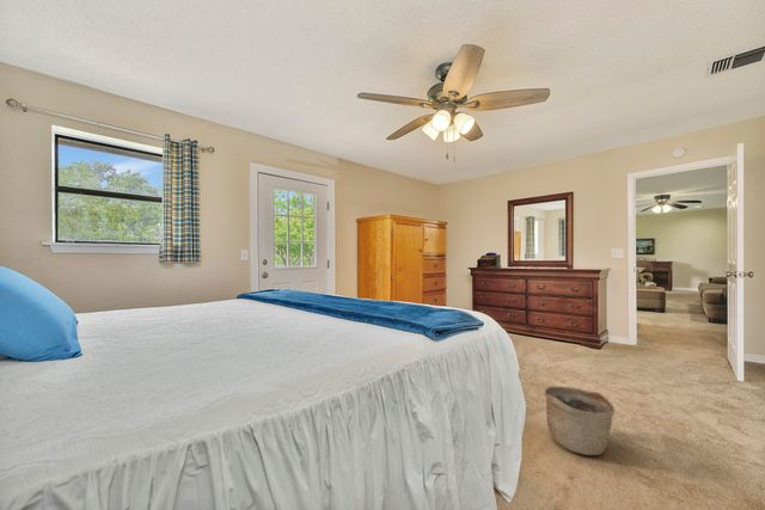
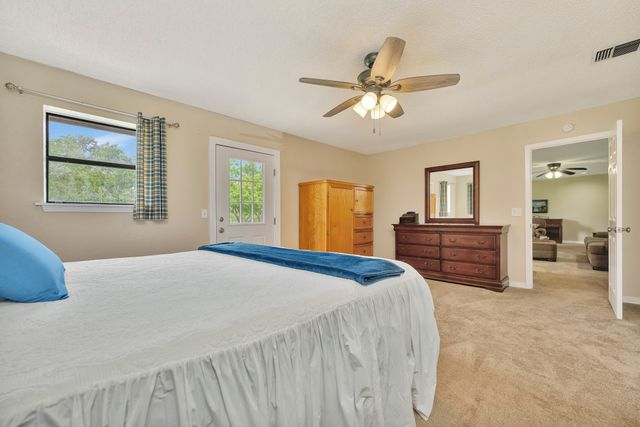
- basket (577, 417)
